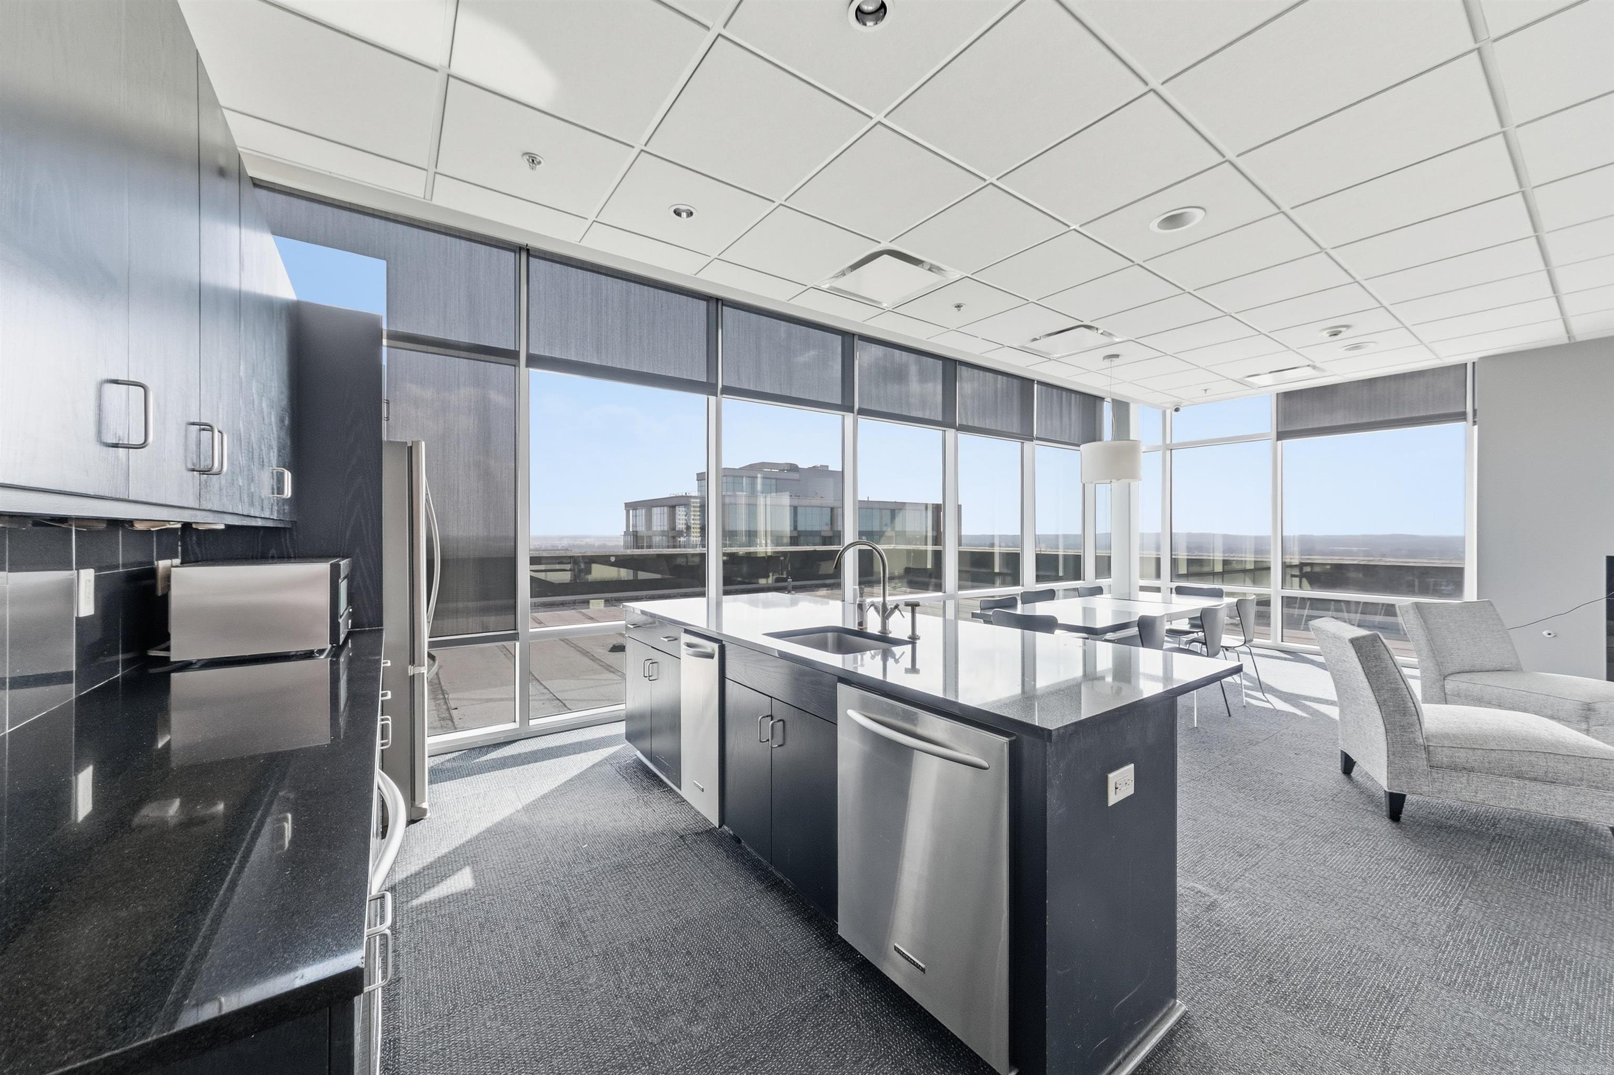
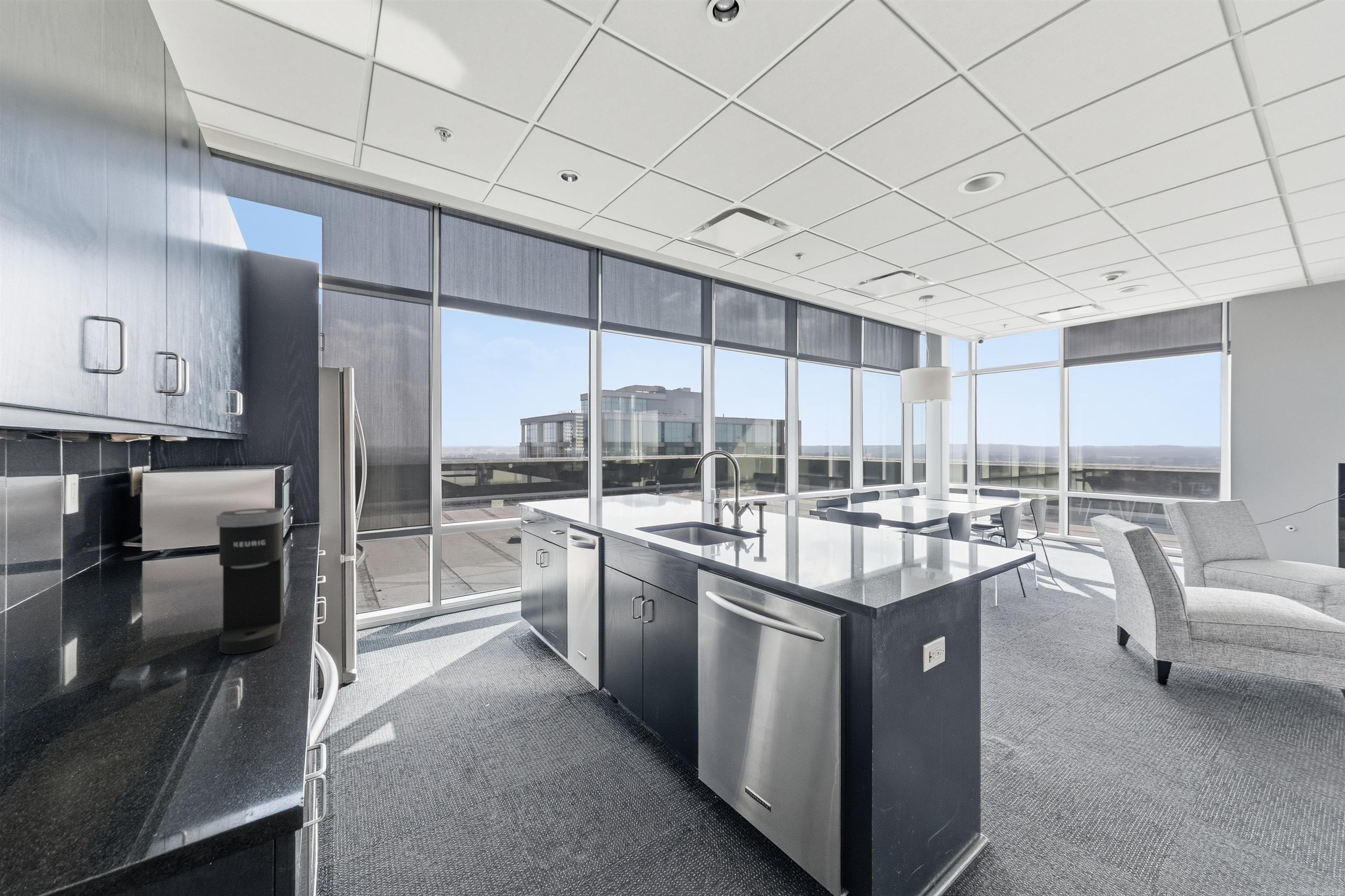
+ coffee maker (254, 572)
